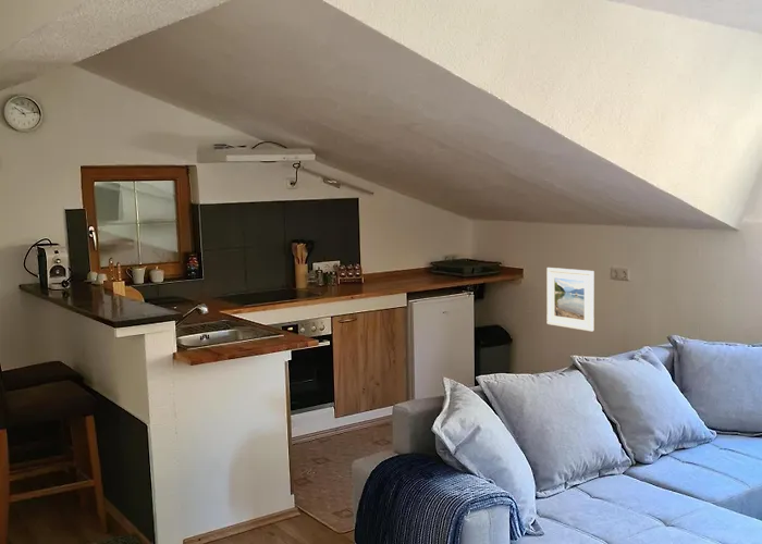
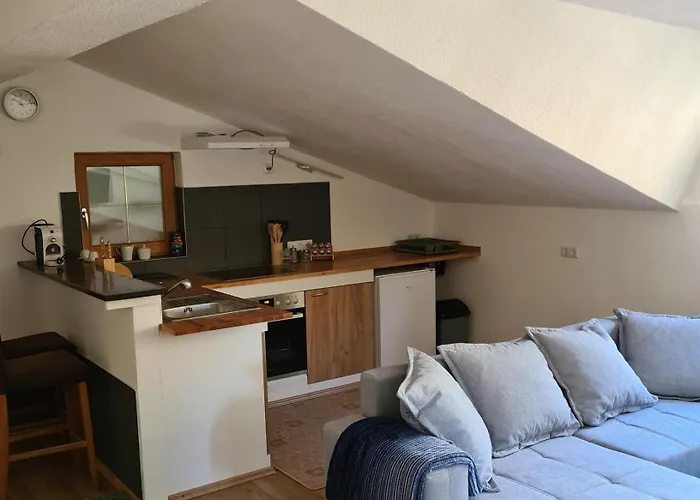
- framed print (569, 298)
